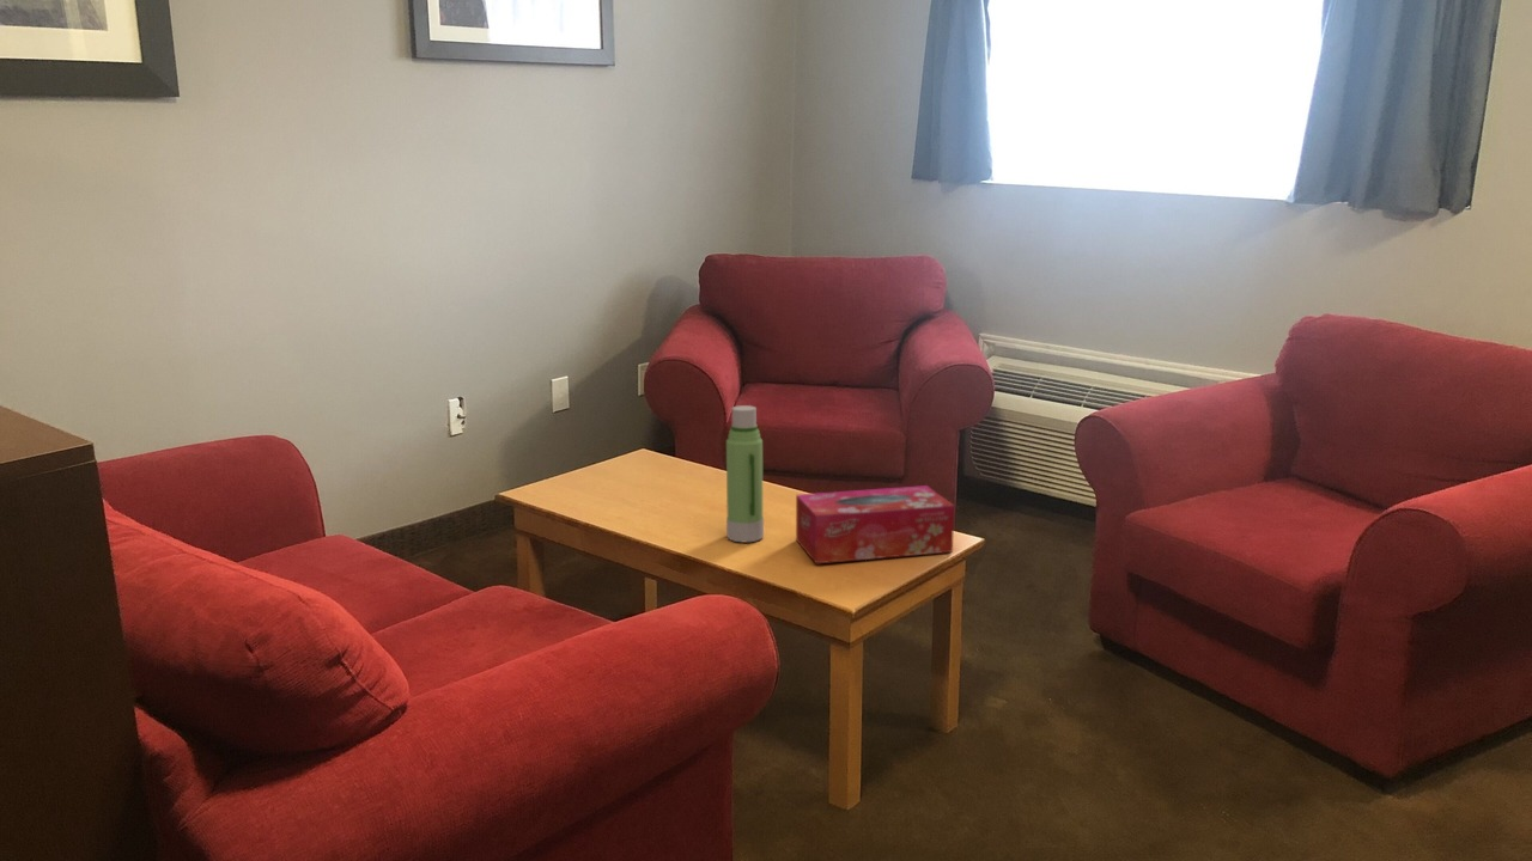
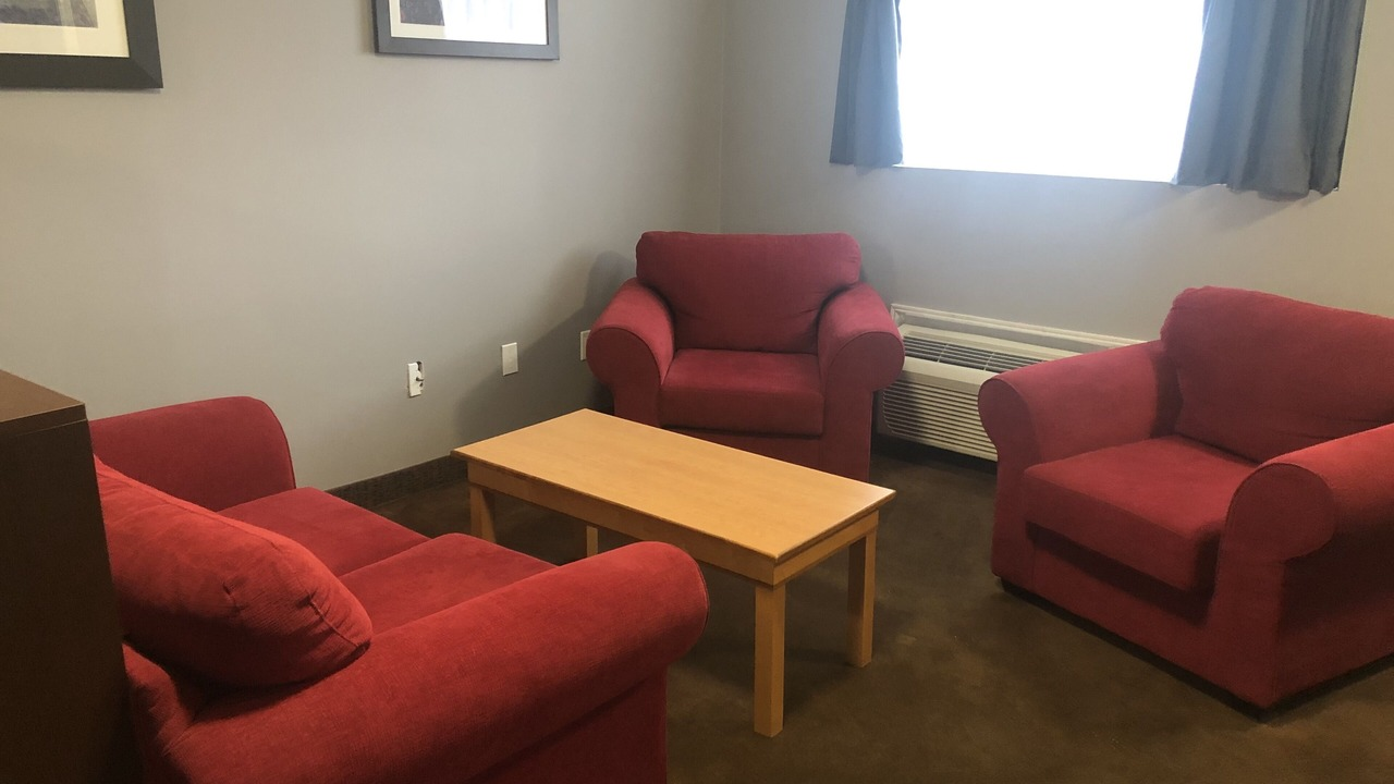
- water bottle (744, 474)
- tissue box (873, 523)
